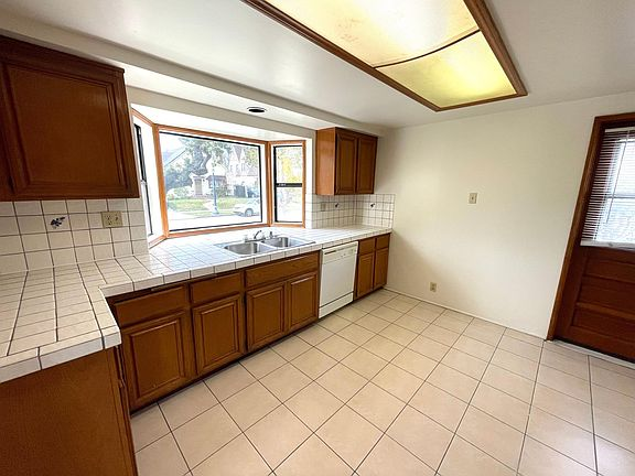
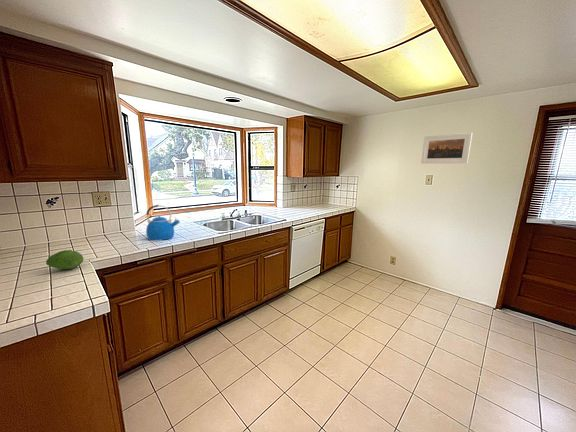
+ kettle (163, 221)
+ fruit (64, 259)
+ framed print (445, 149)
